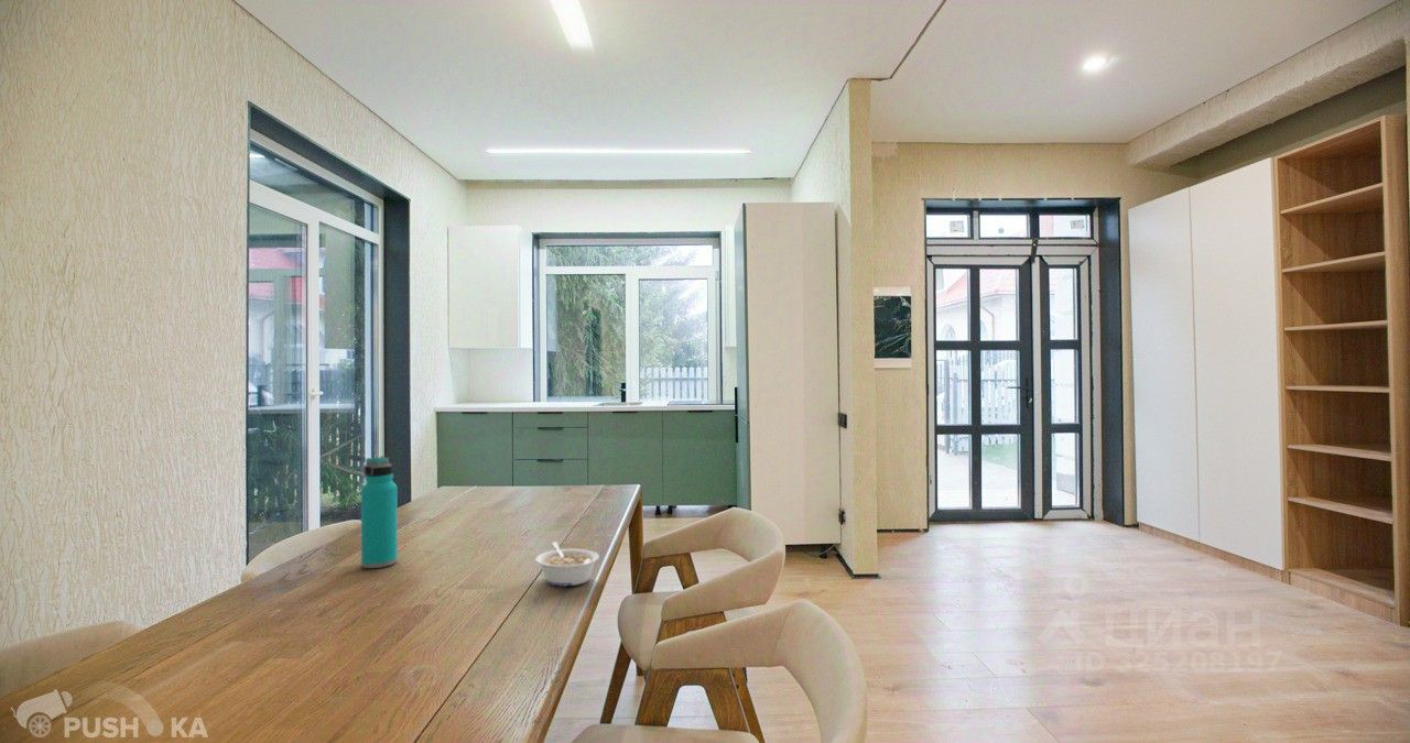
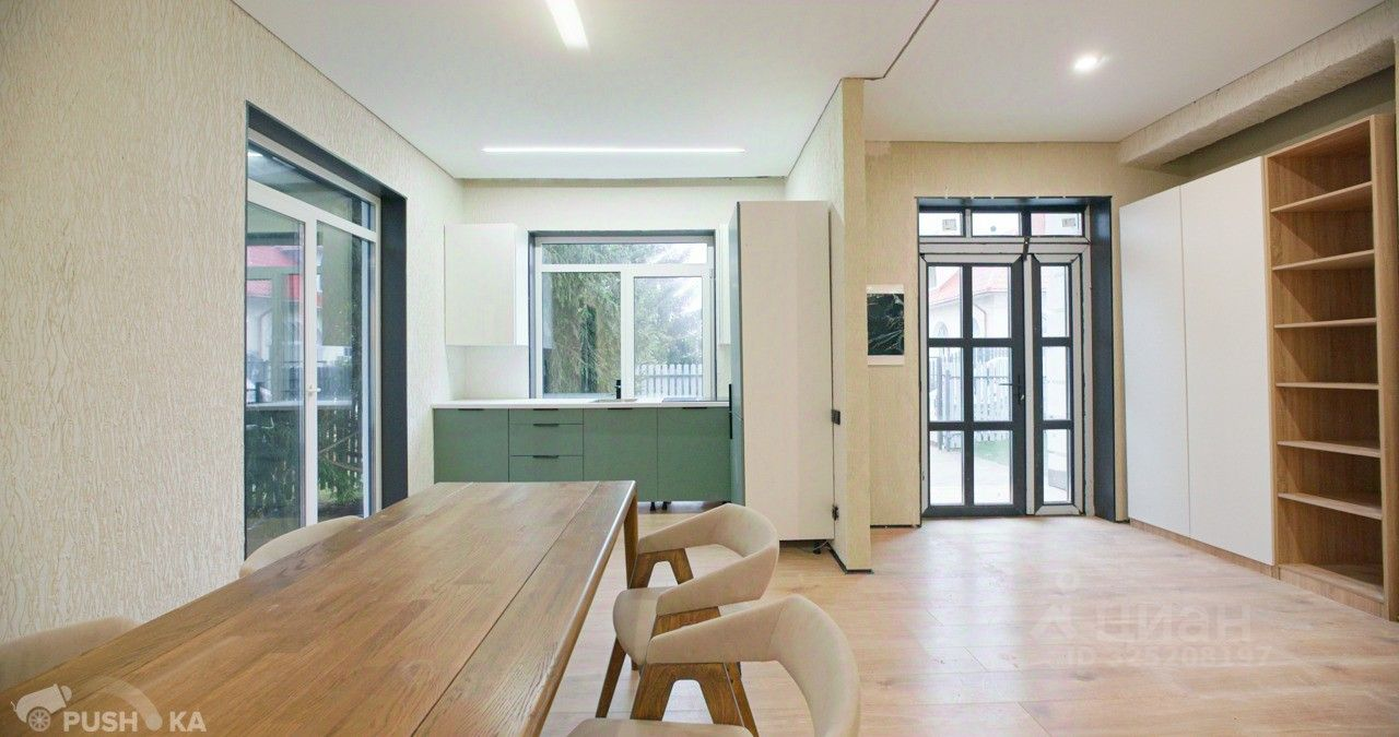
- water bottle (379, 510)
- legume (565, 565)
